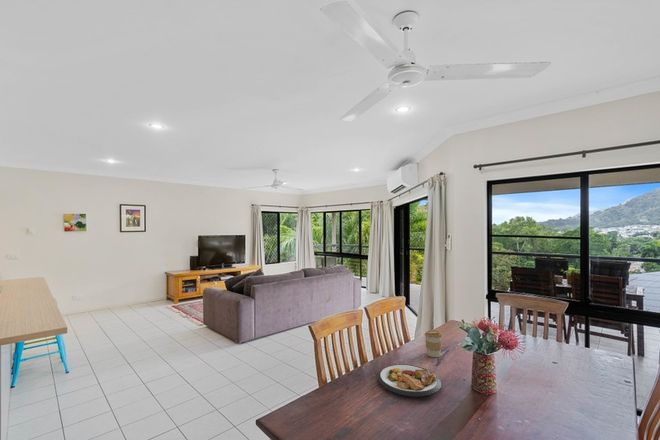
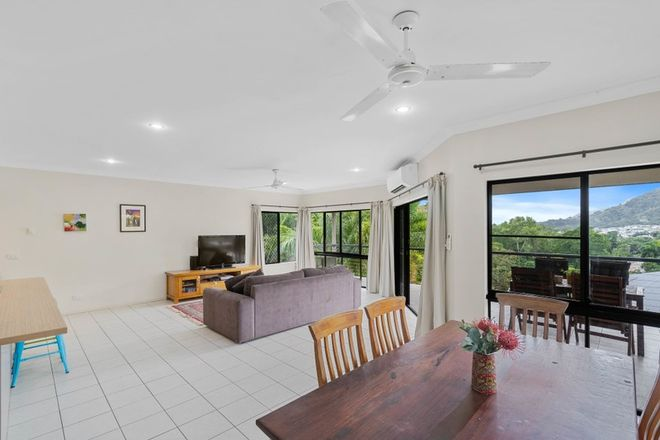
- plate (408, 377)
- coffee cup (433, 342)
